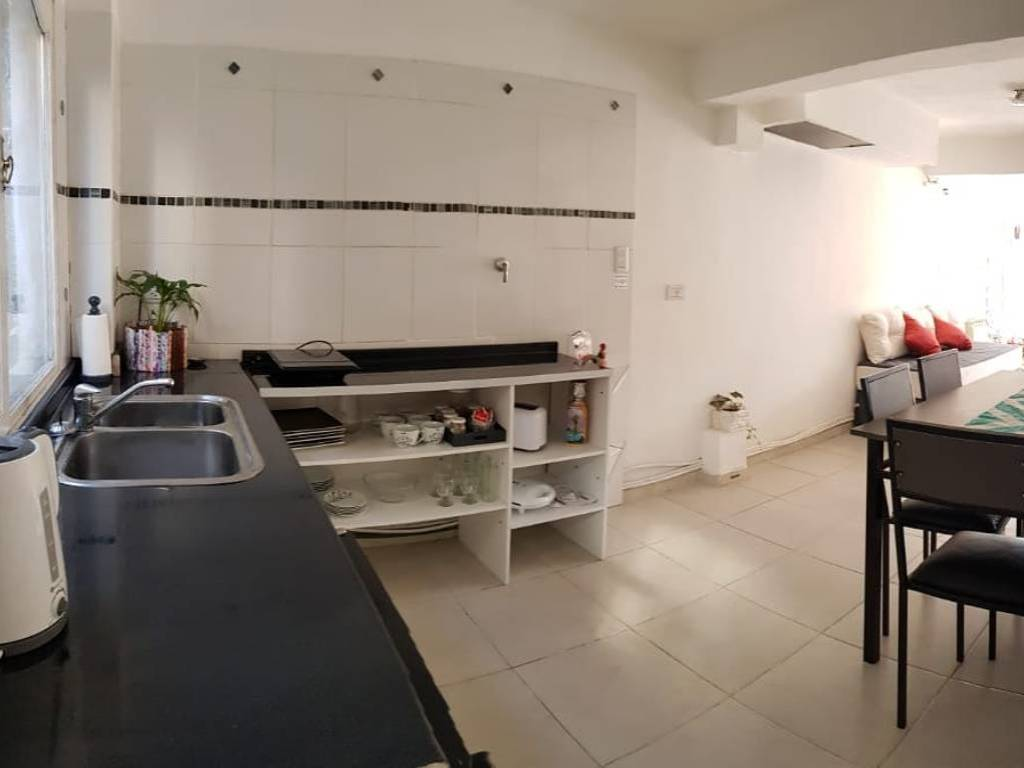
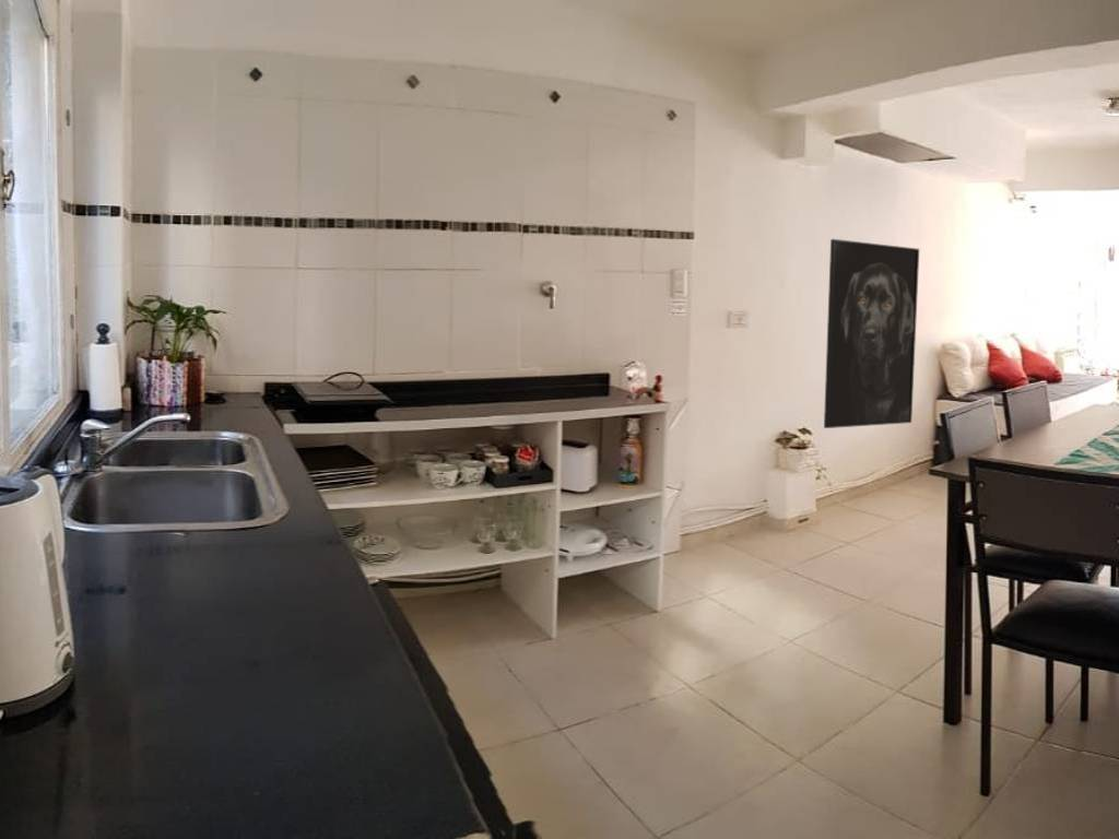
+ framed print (873, 335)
